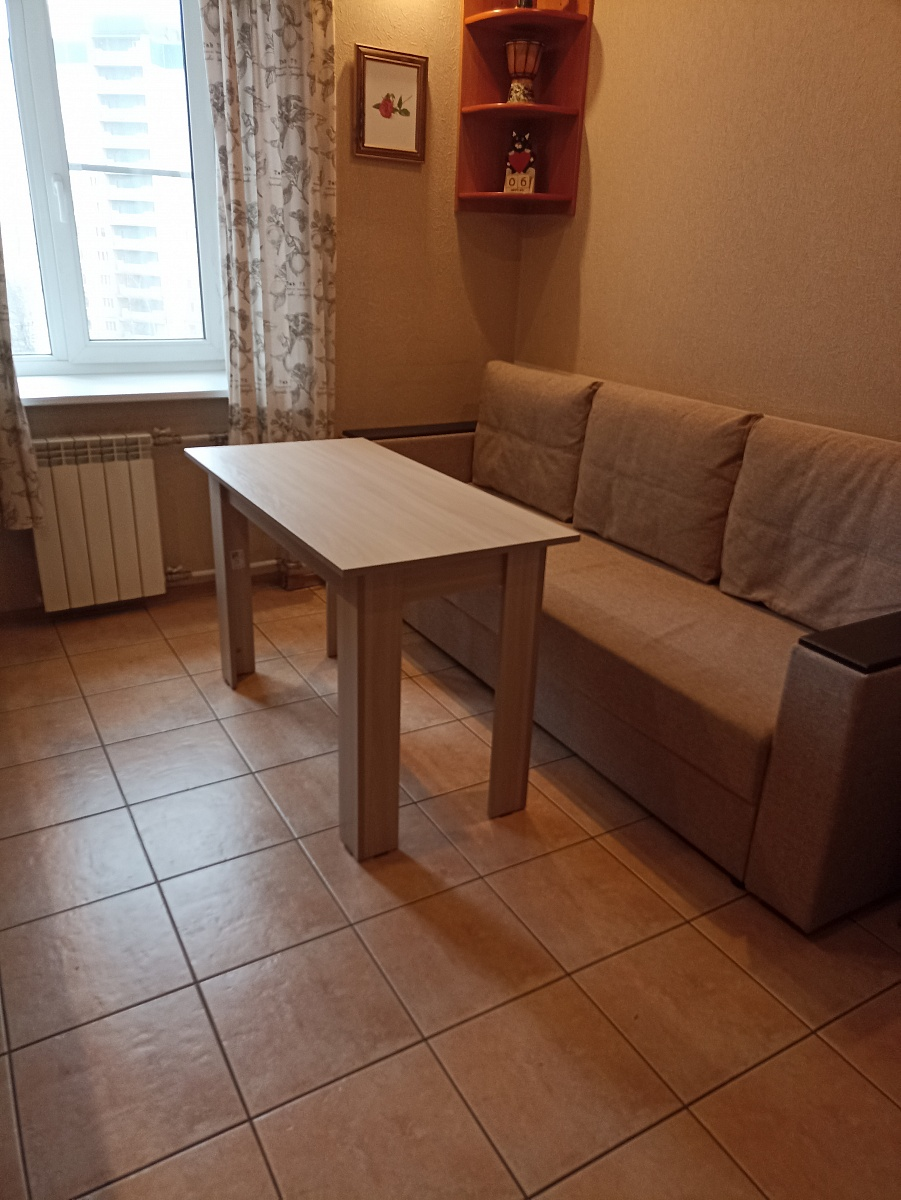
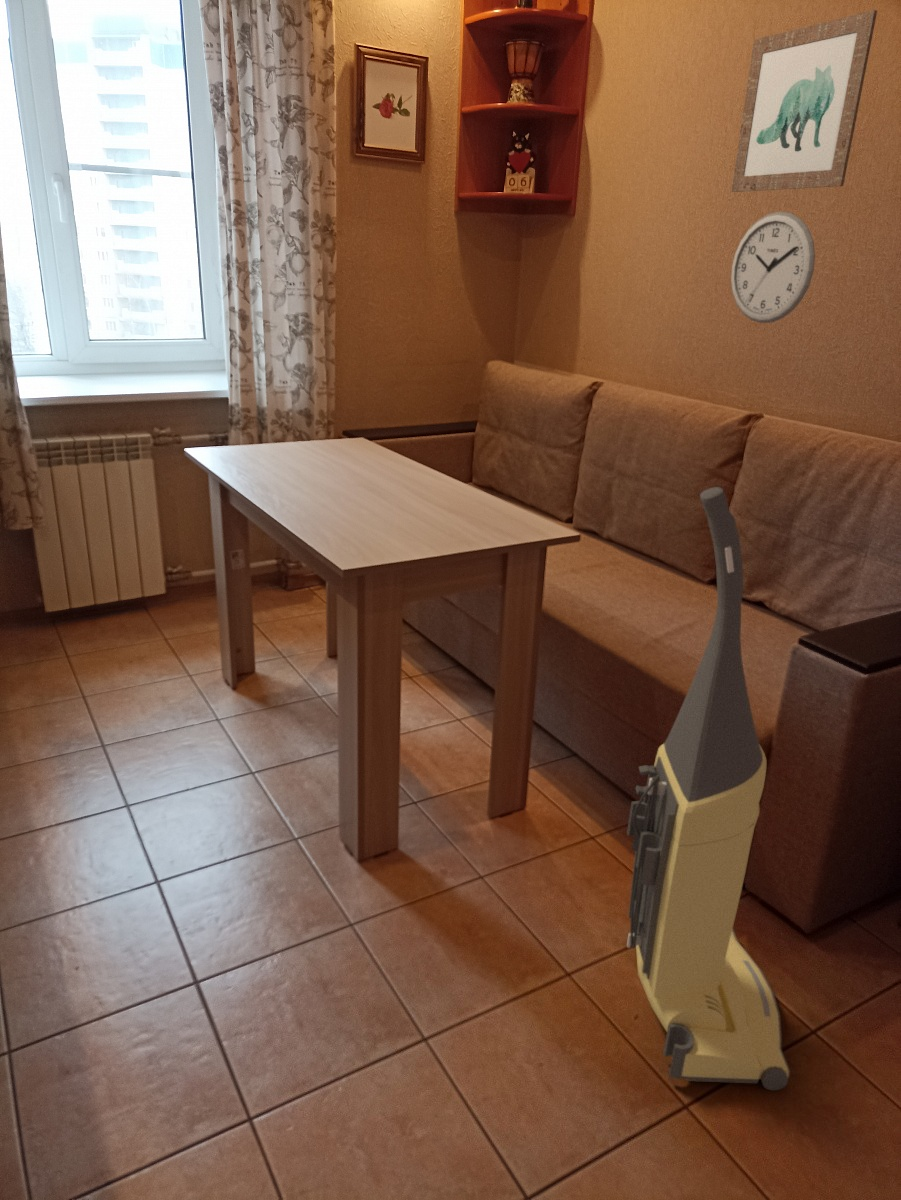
+ wall clock (769, 268)
+ vacuum cleaner (732, 781)
+ wall art (797, 110)
